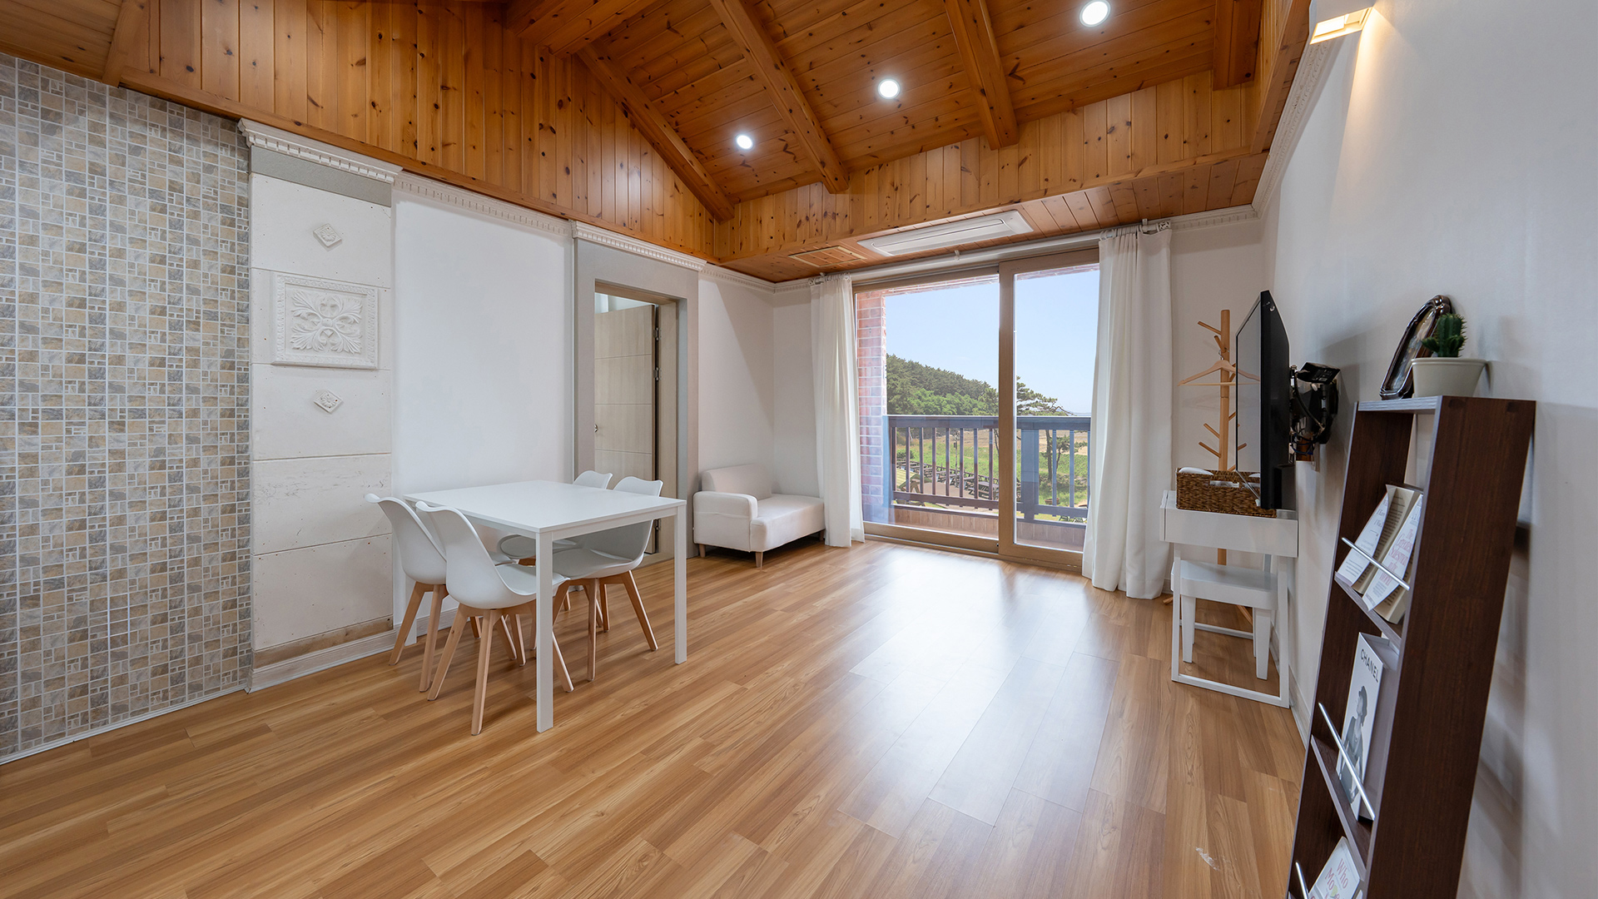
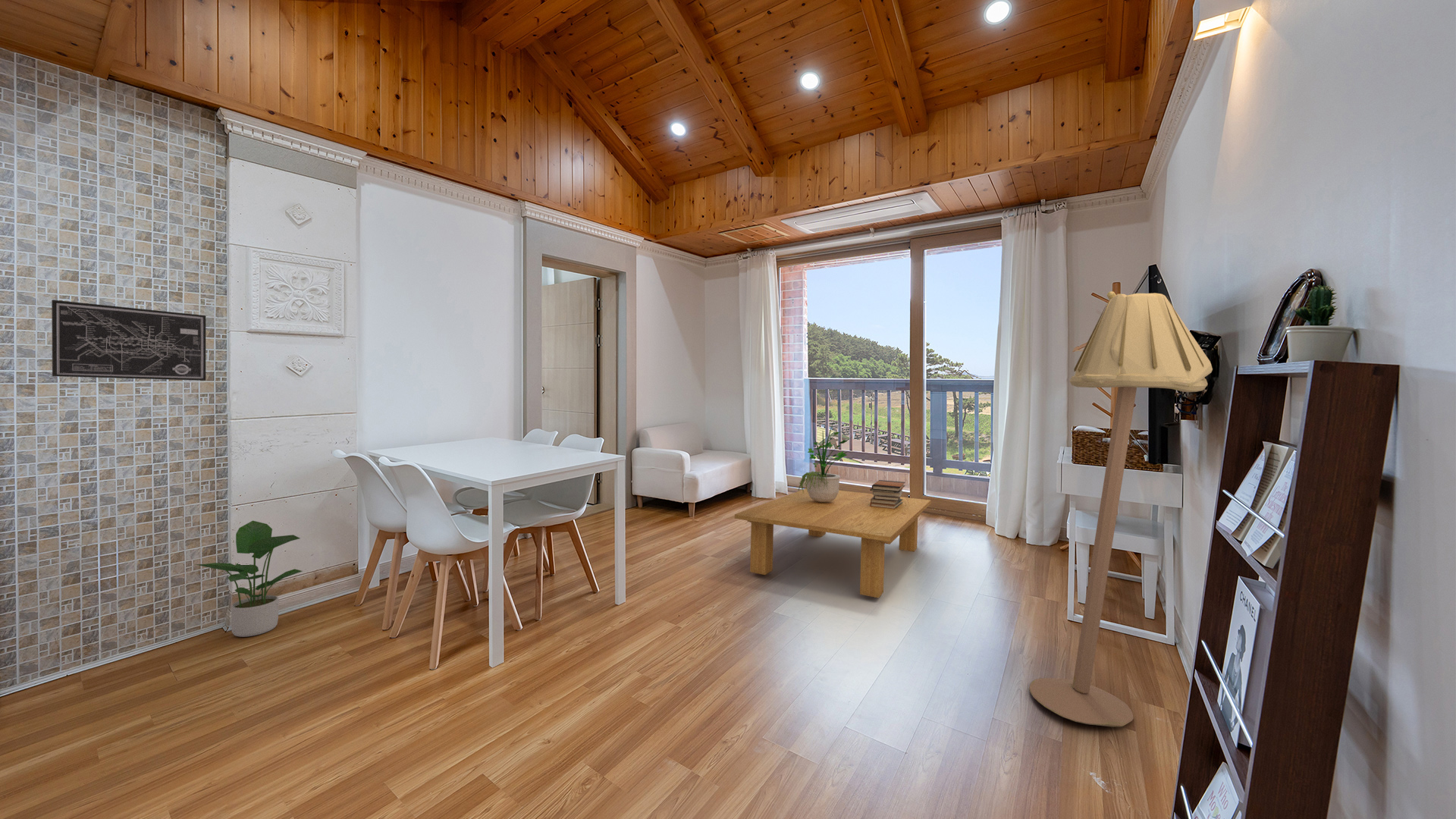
+ floor lamp (1115, 501)
+ potted plant (249, 580)
+ book stack (887, 494)
+ potted plant (823, 458)
+ wall art (134, 344)
+ coffee table (840, 533)
